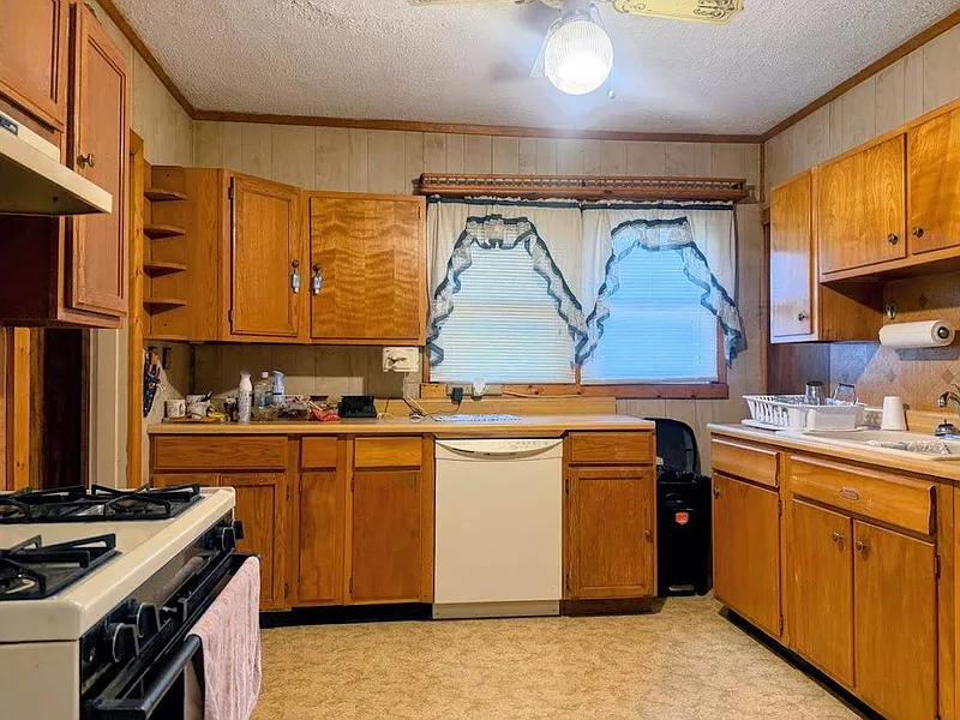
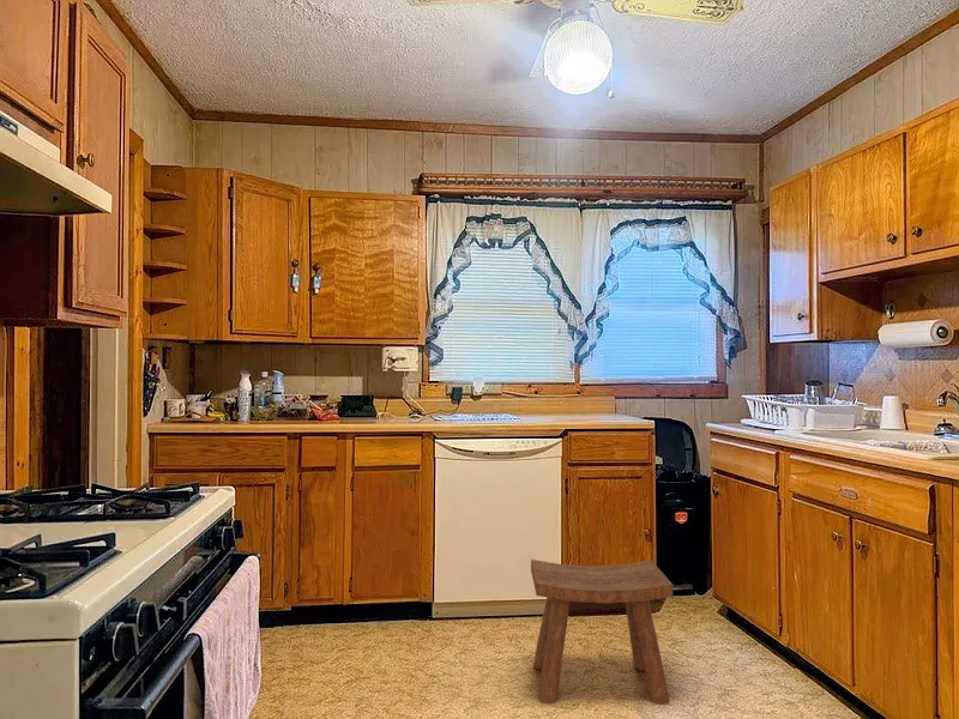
+ stool (597, 602)
